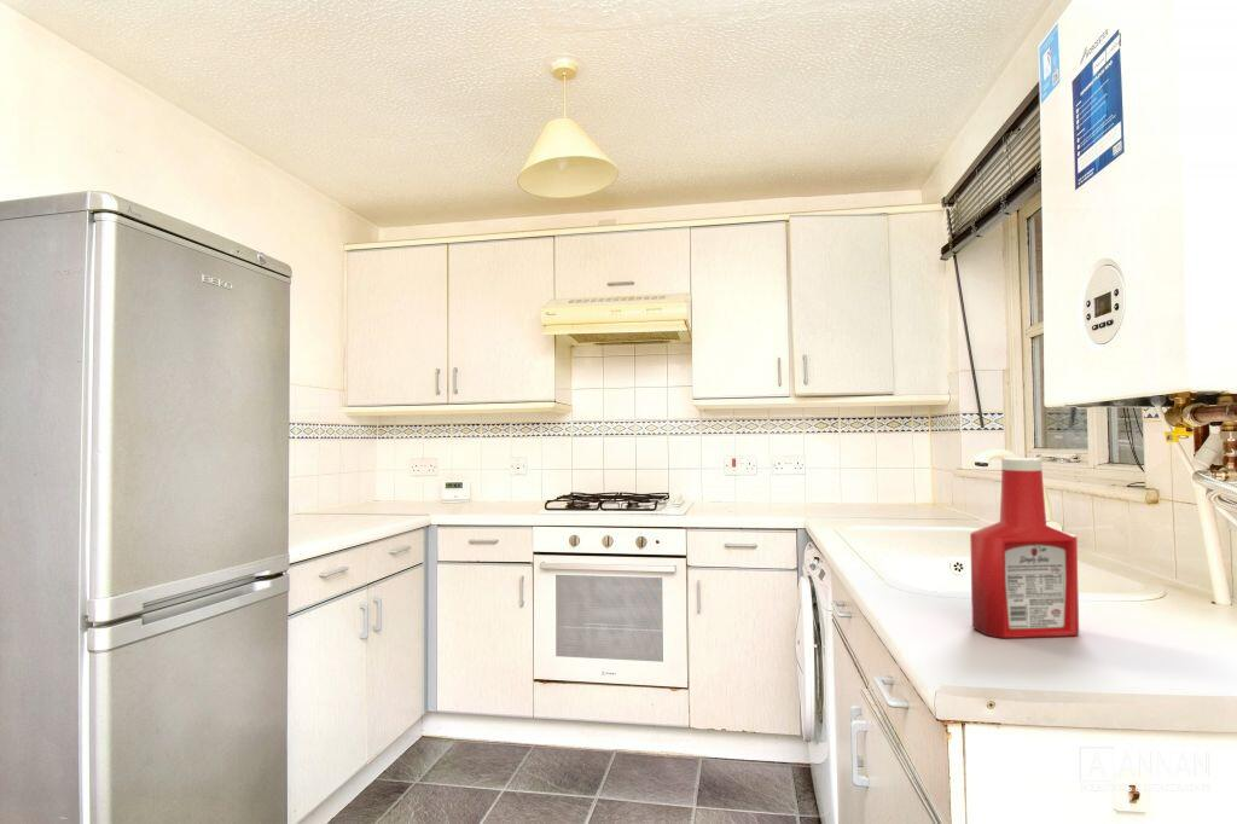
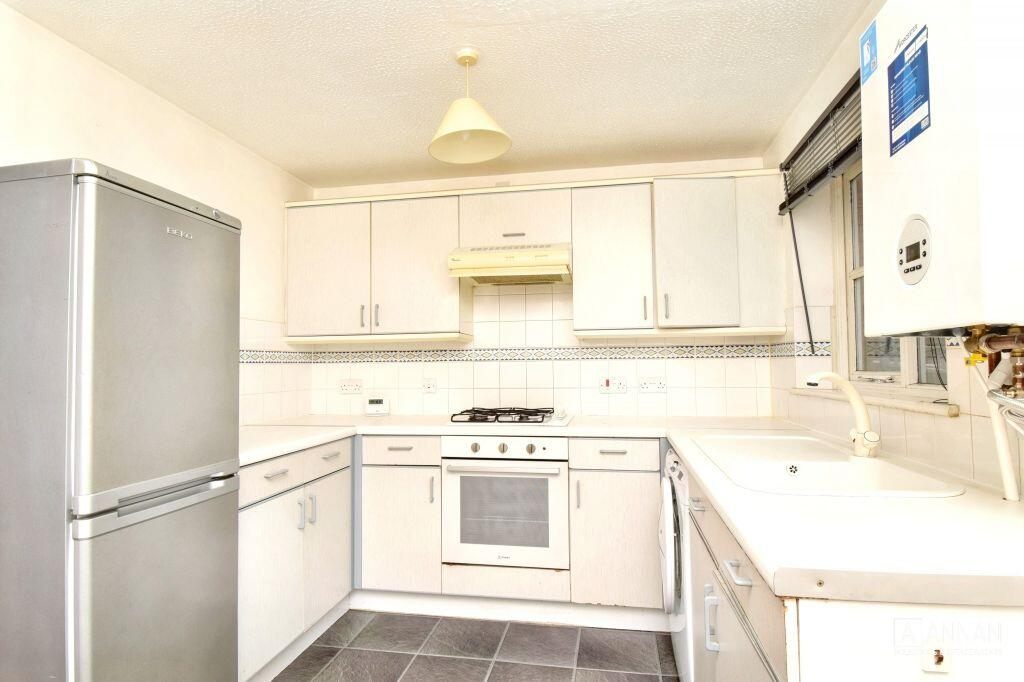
- soap bottle (1023, 544)
